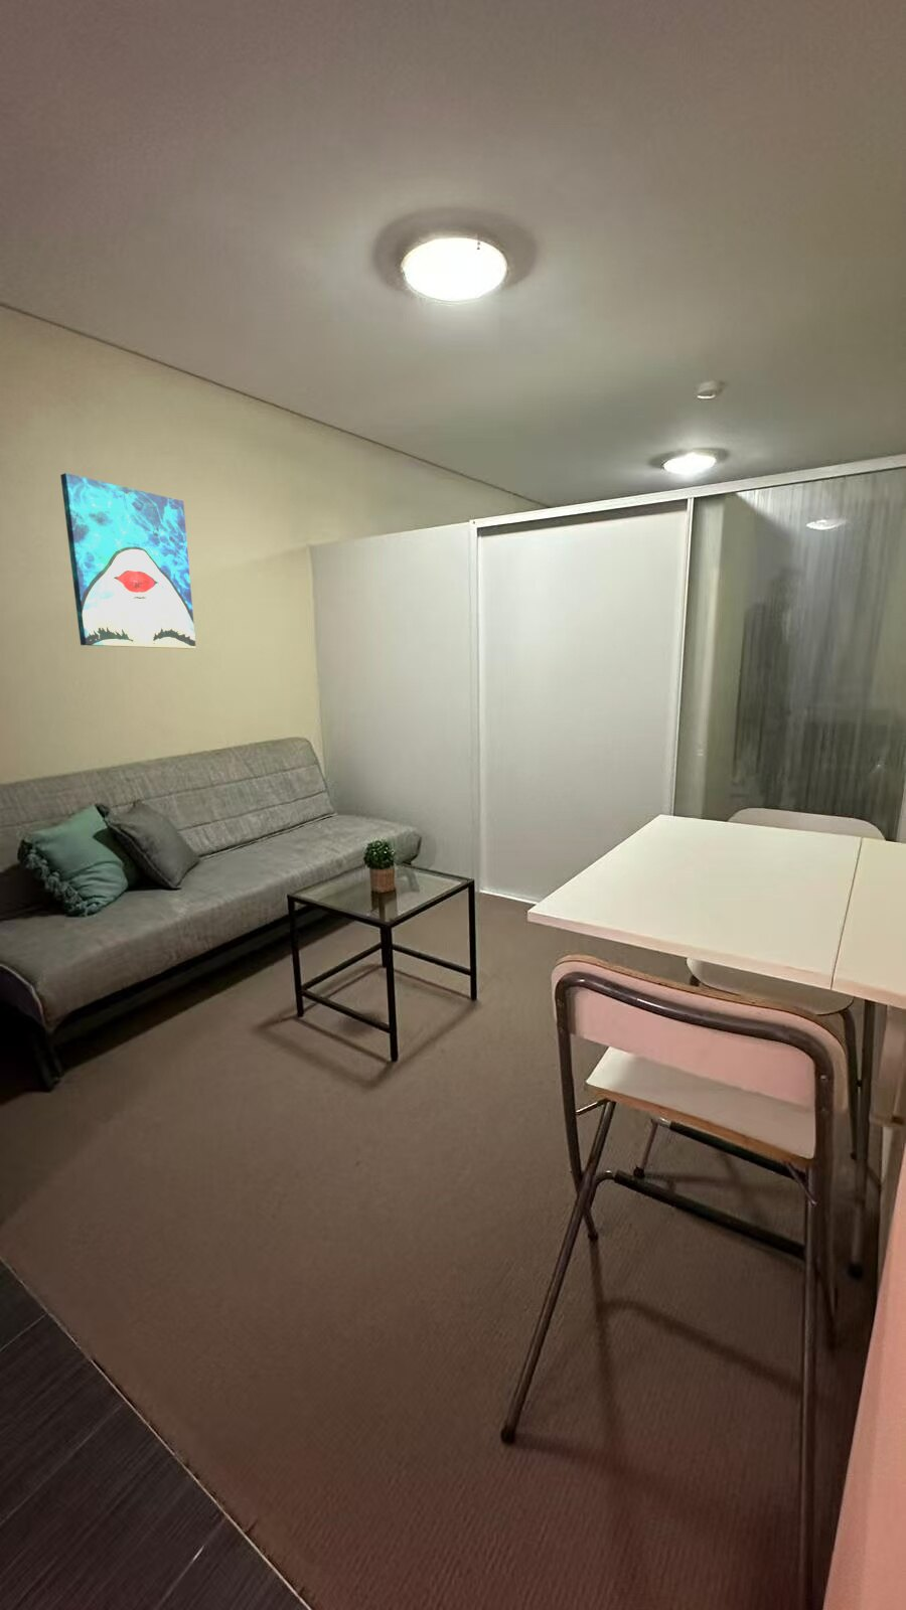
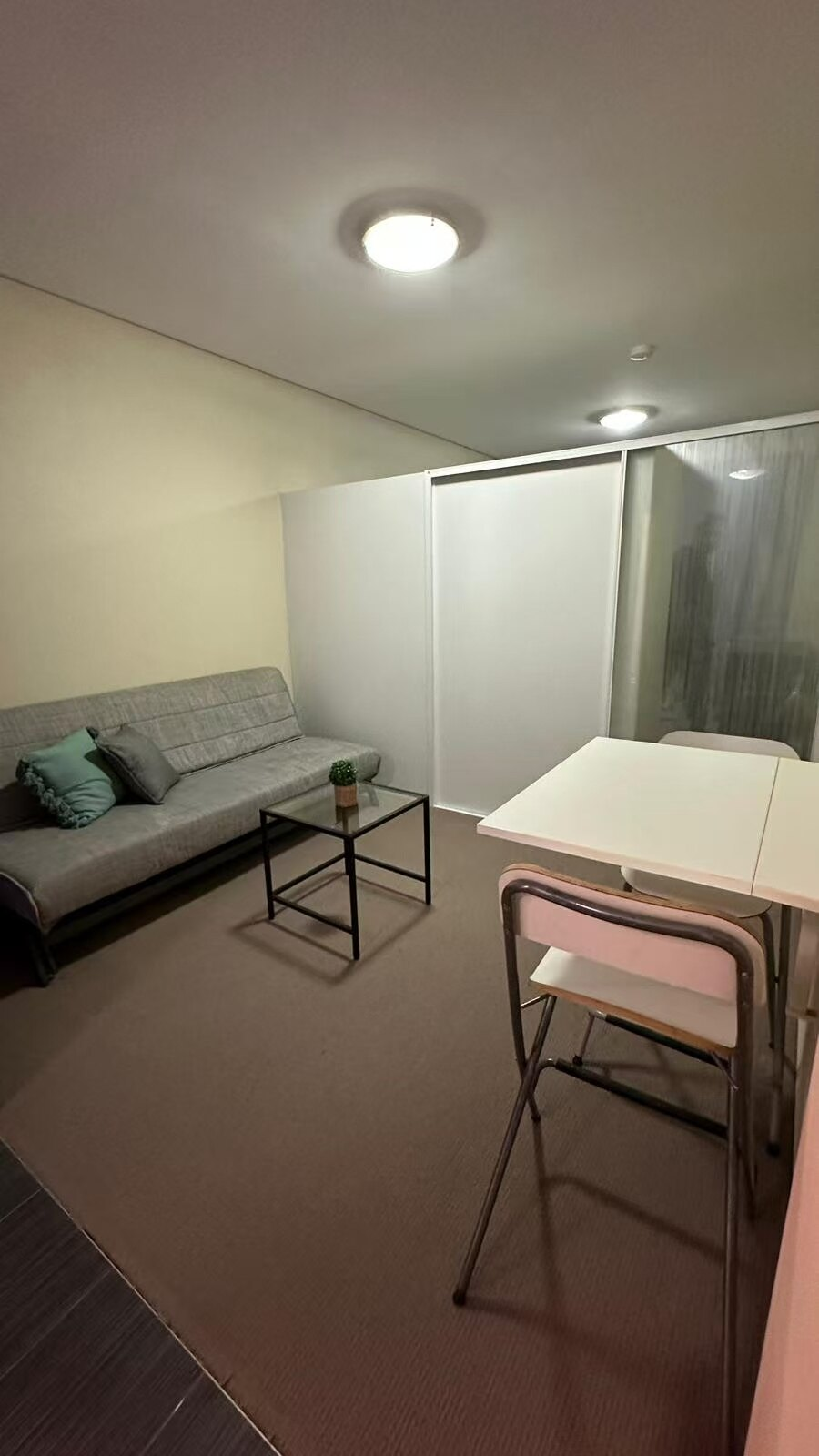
- wall art (134, 569)
